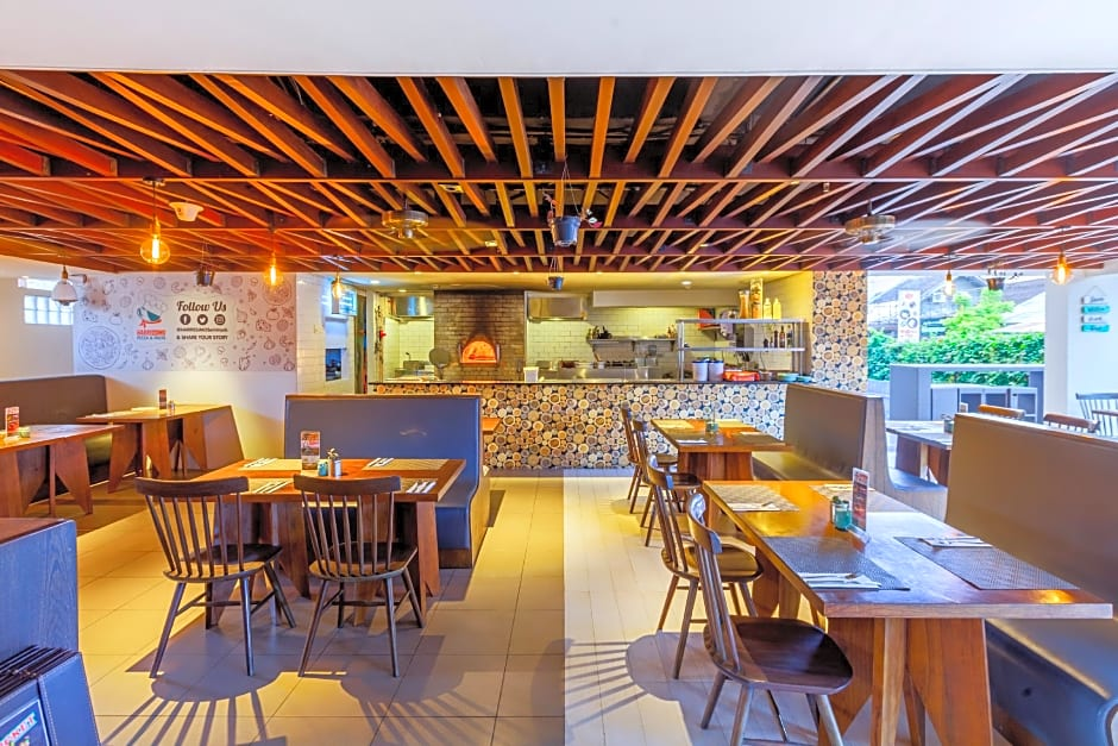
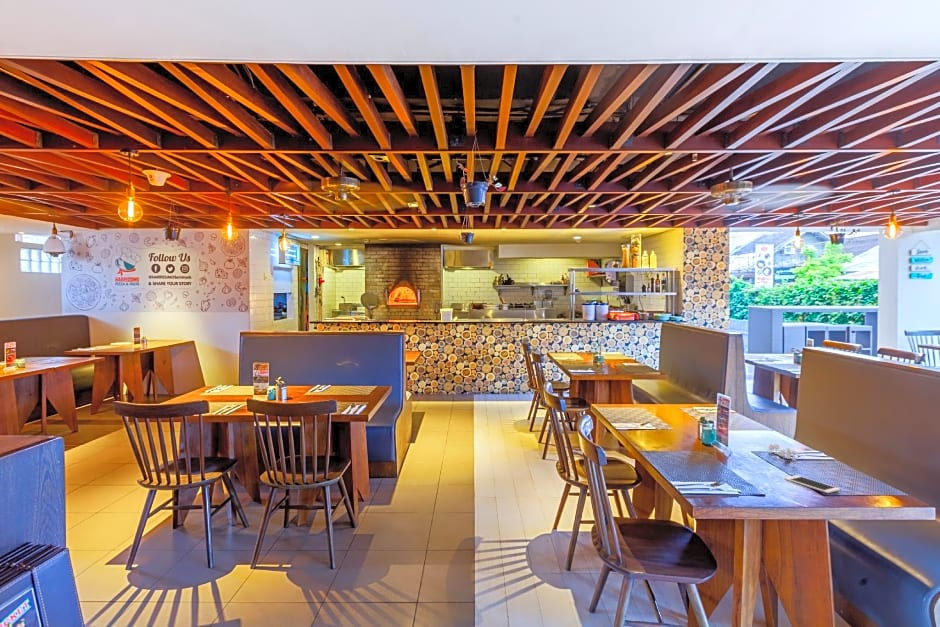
+ cell phone (811, 483)
+ drinking glass (782, 451)
